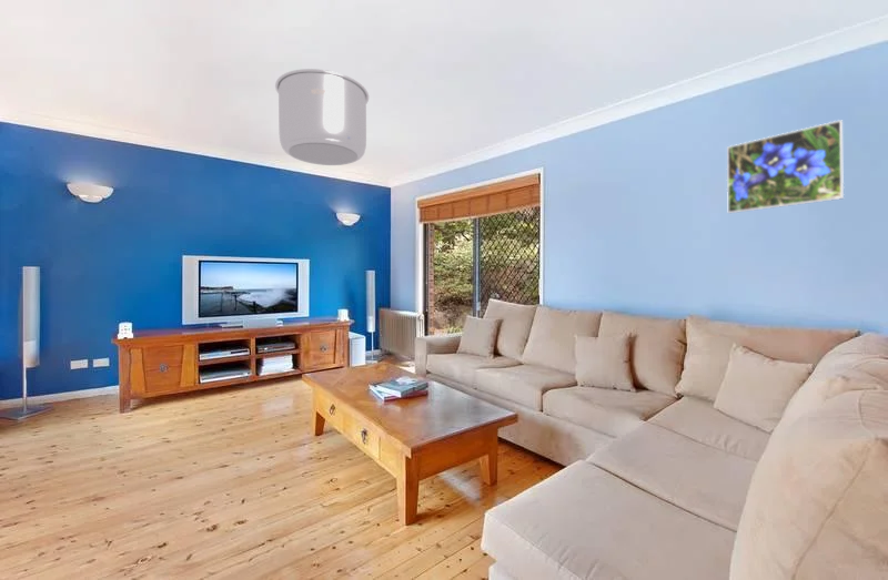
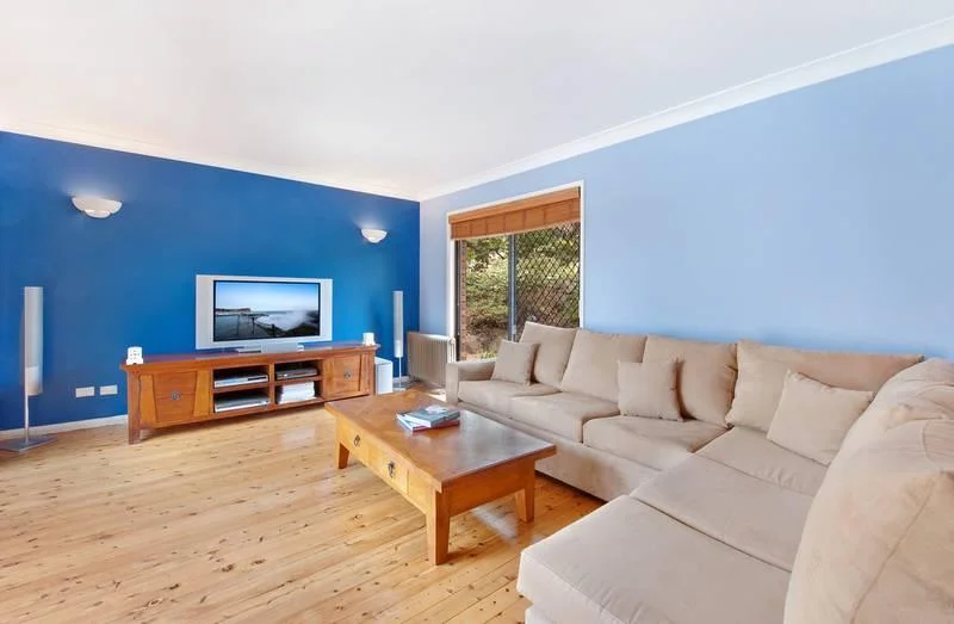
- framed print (780, 170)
- ceiling light (323, 123)
